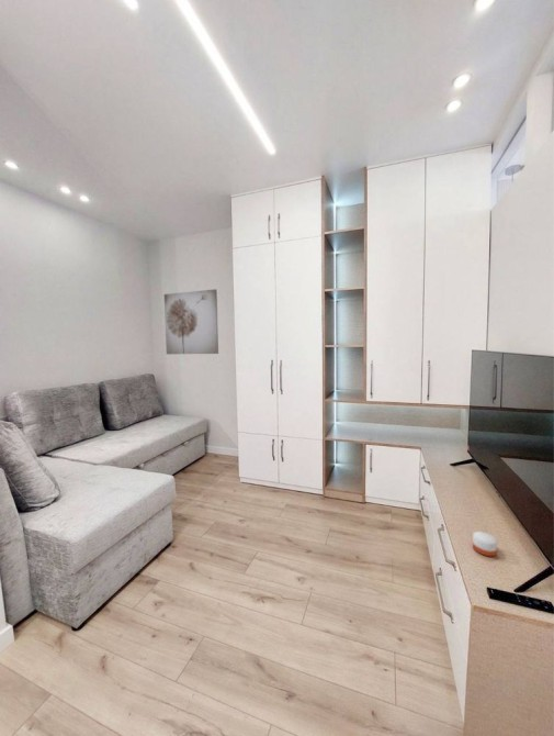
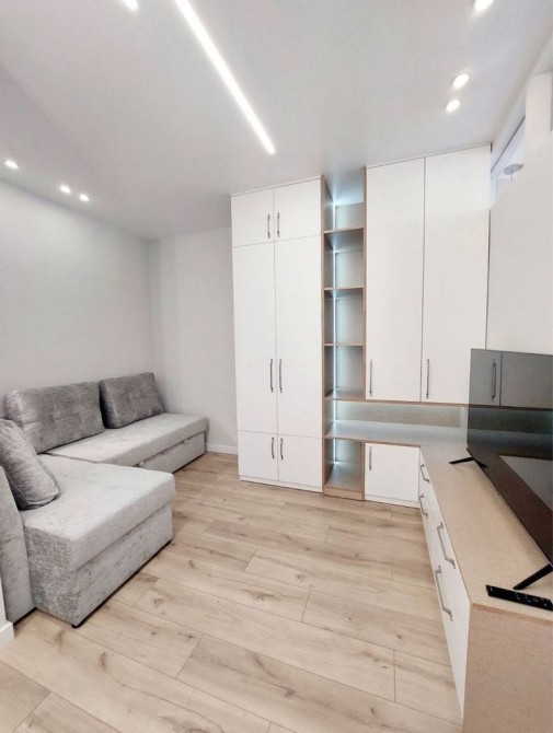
- candle (484, 536)
- wall art (190, 323)
